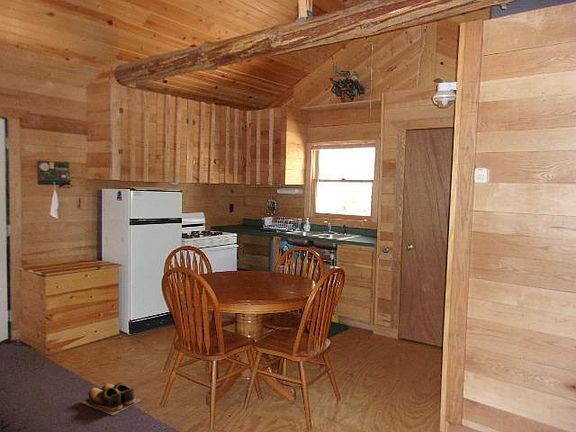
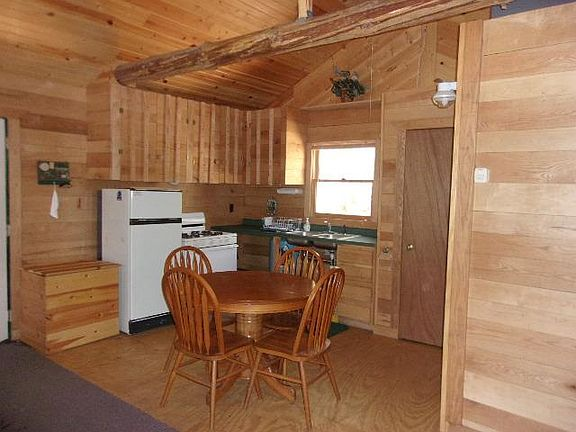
- shoes (111, 393)
